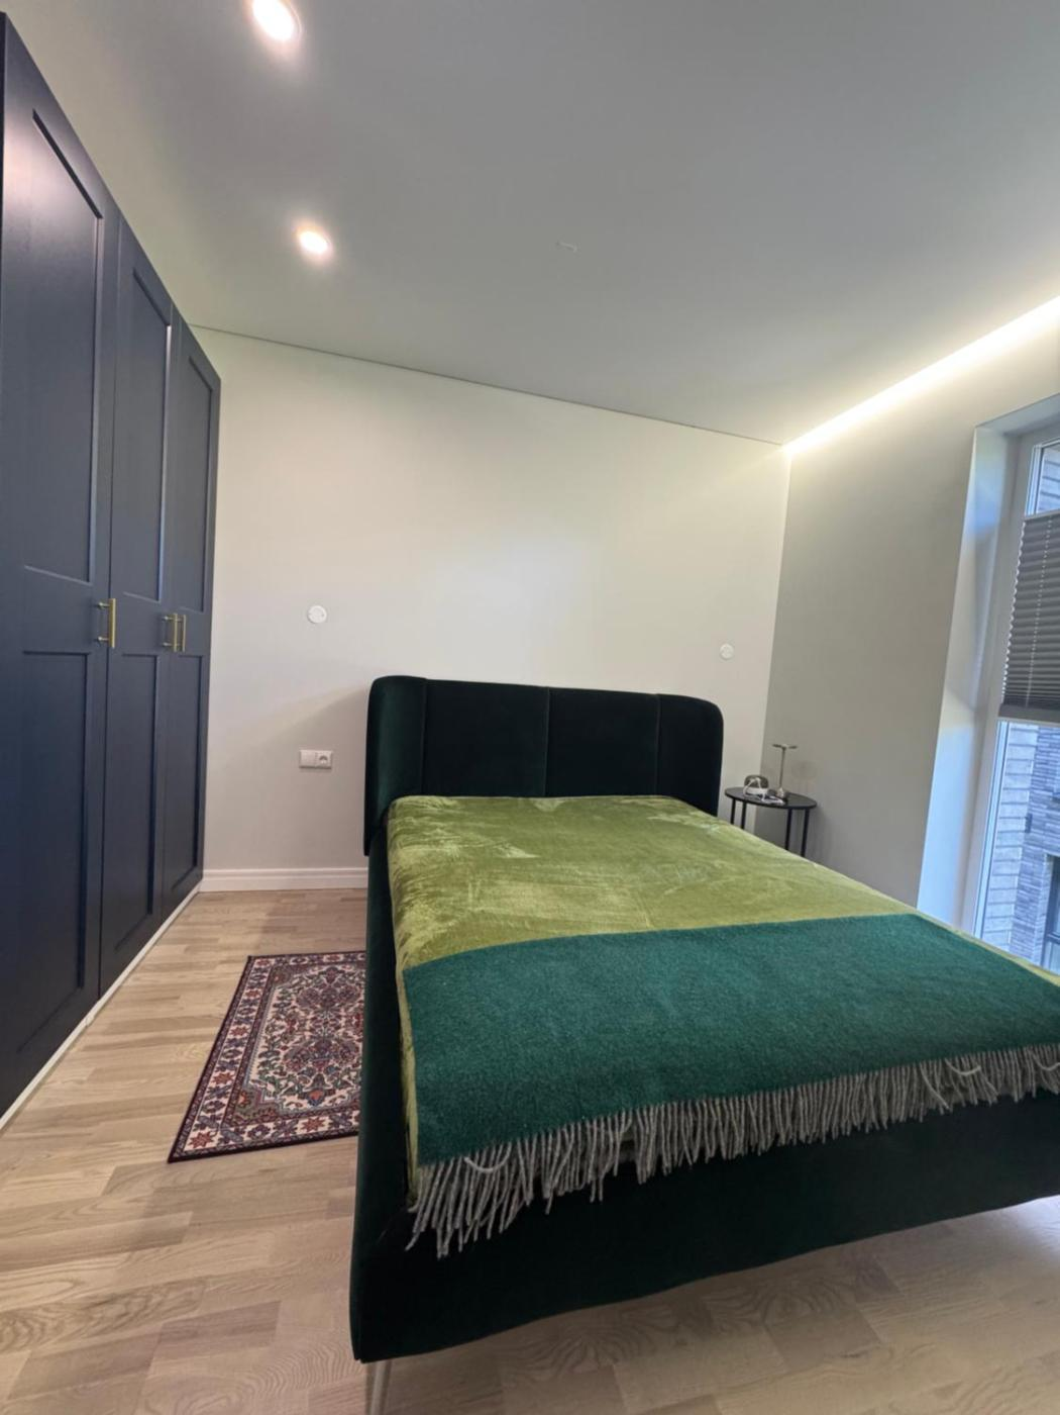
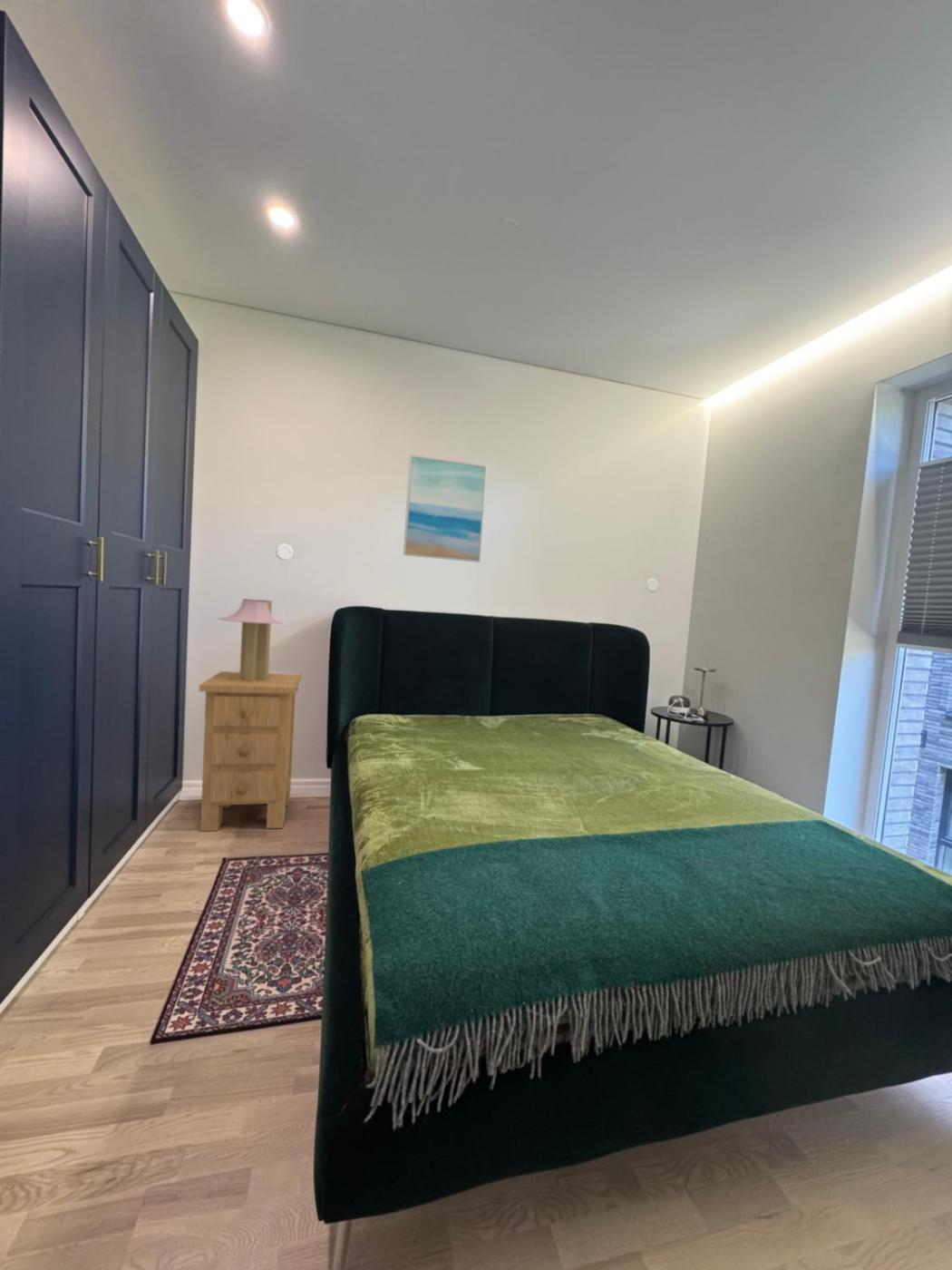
+ table lamp (251, 640)
+ nightstand (251, 748)
+ wall art (445, 510)
